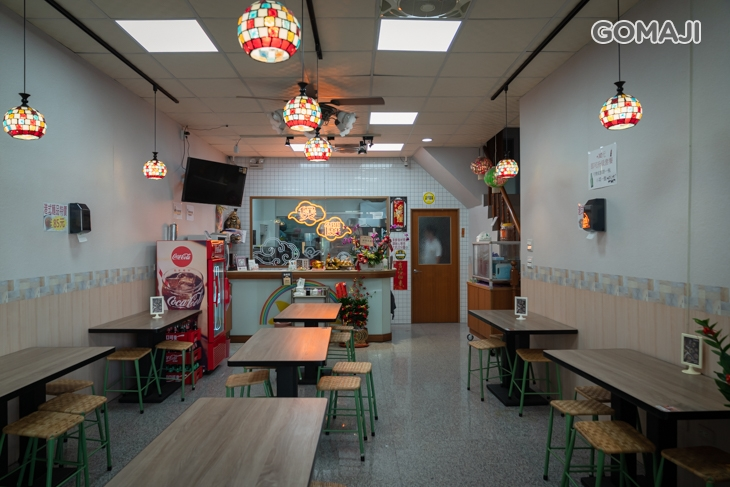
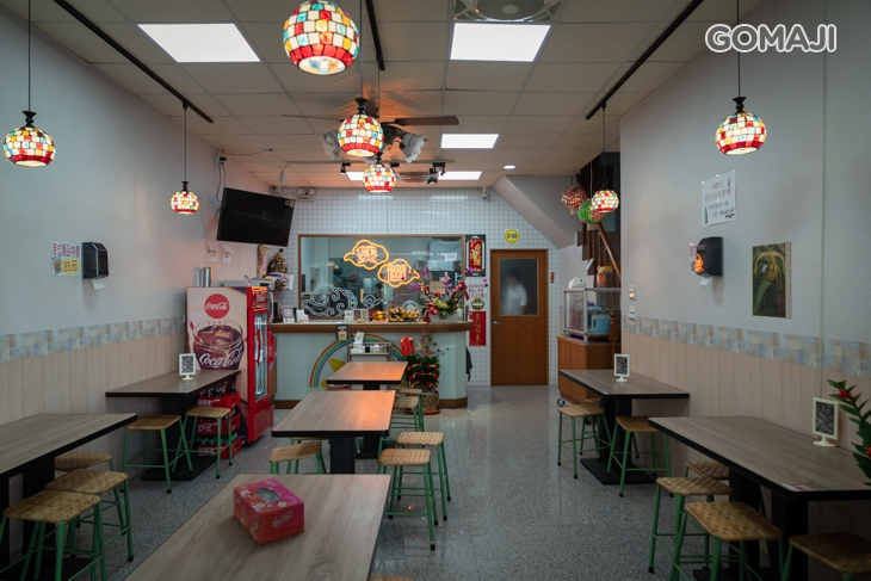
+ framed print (770, 280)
+ tissue box (267, 508)
